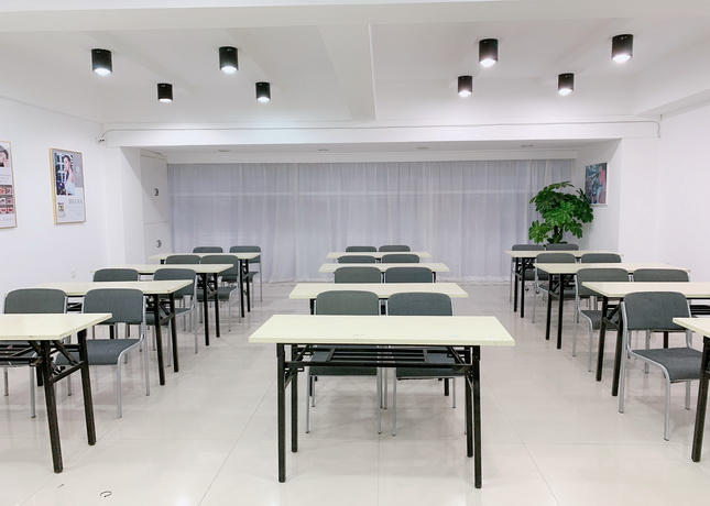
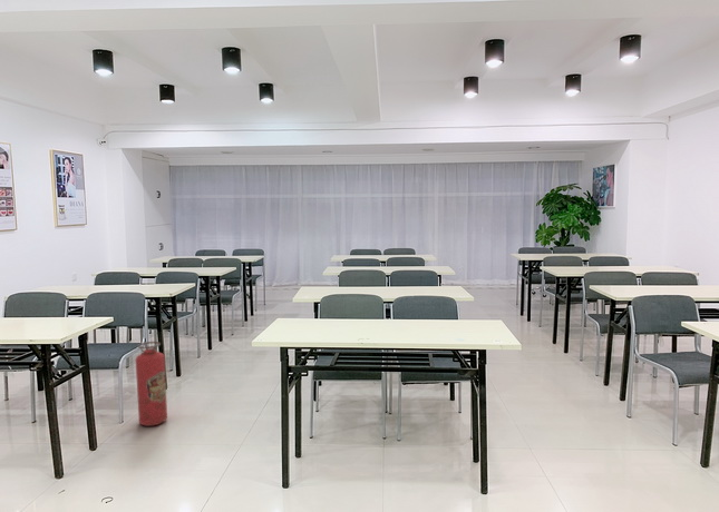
+ fire extinguisher (150, 383)
